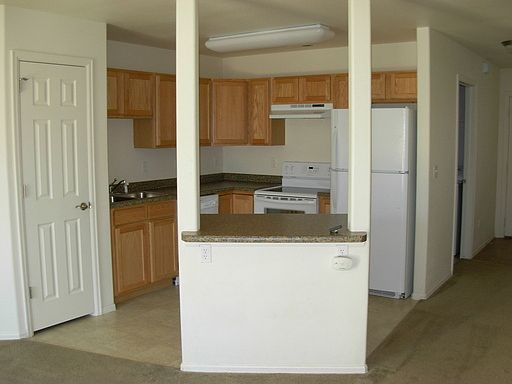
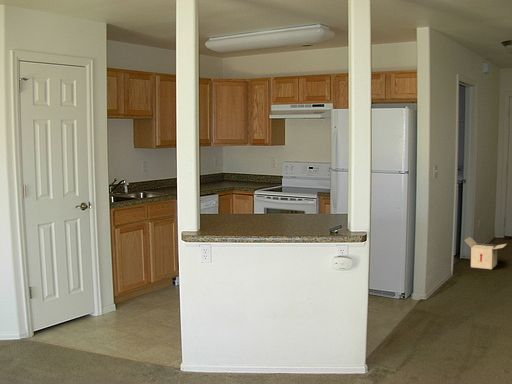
+ cardboard box (485, 252)
